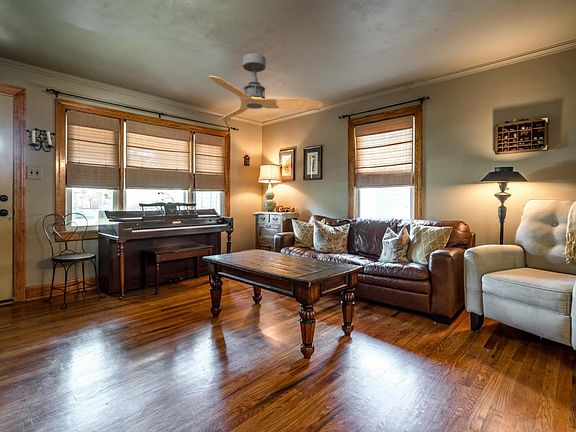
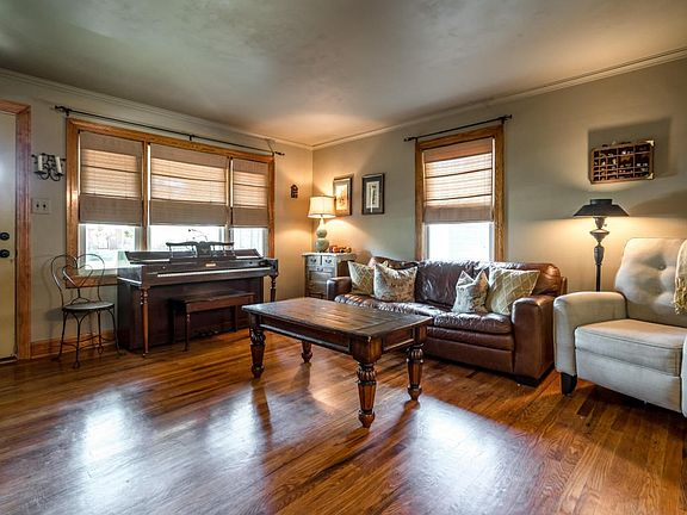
- ceiling fan (262, 86)
